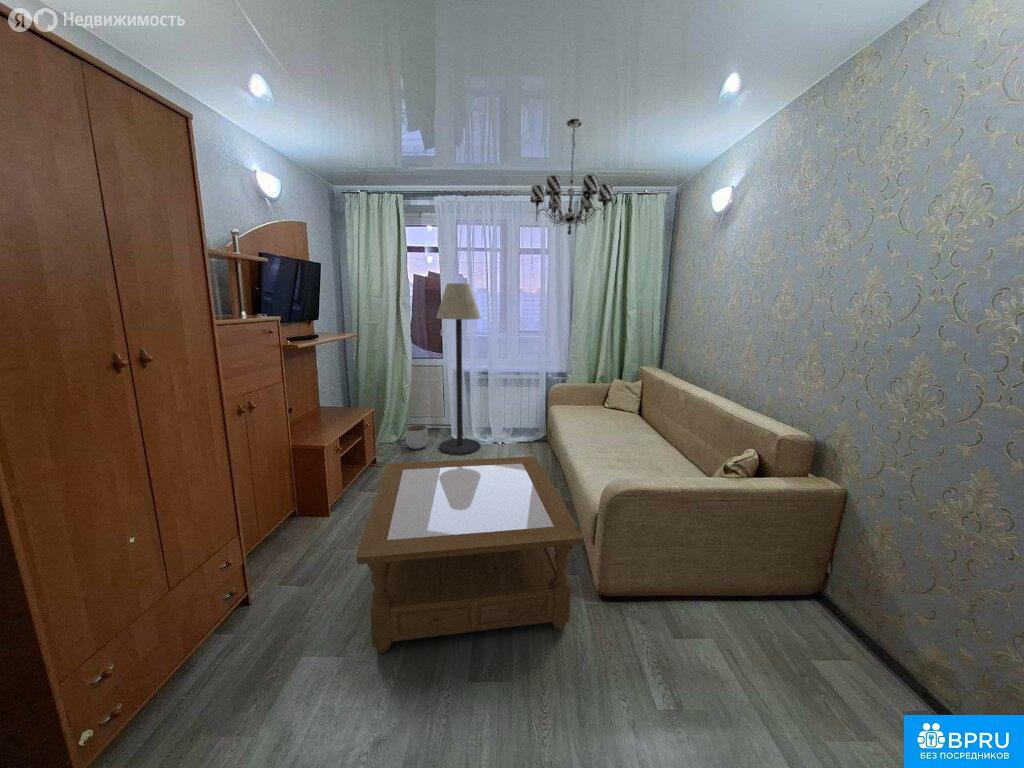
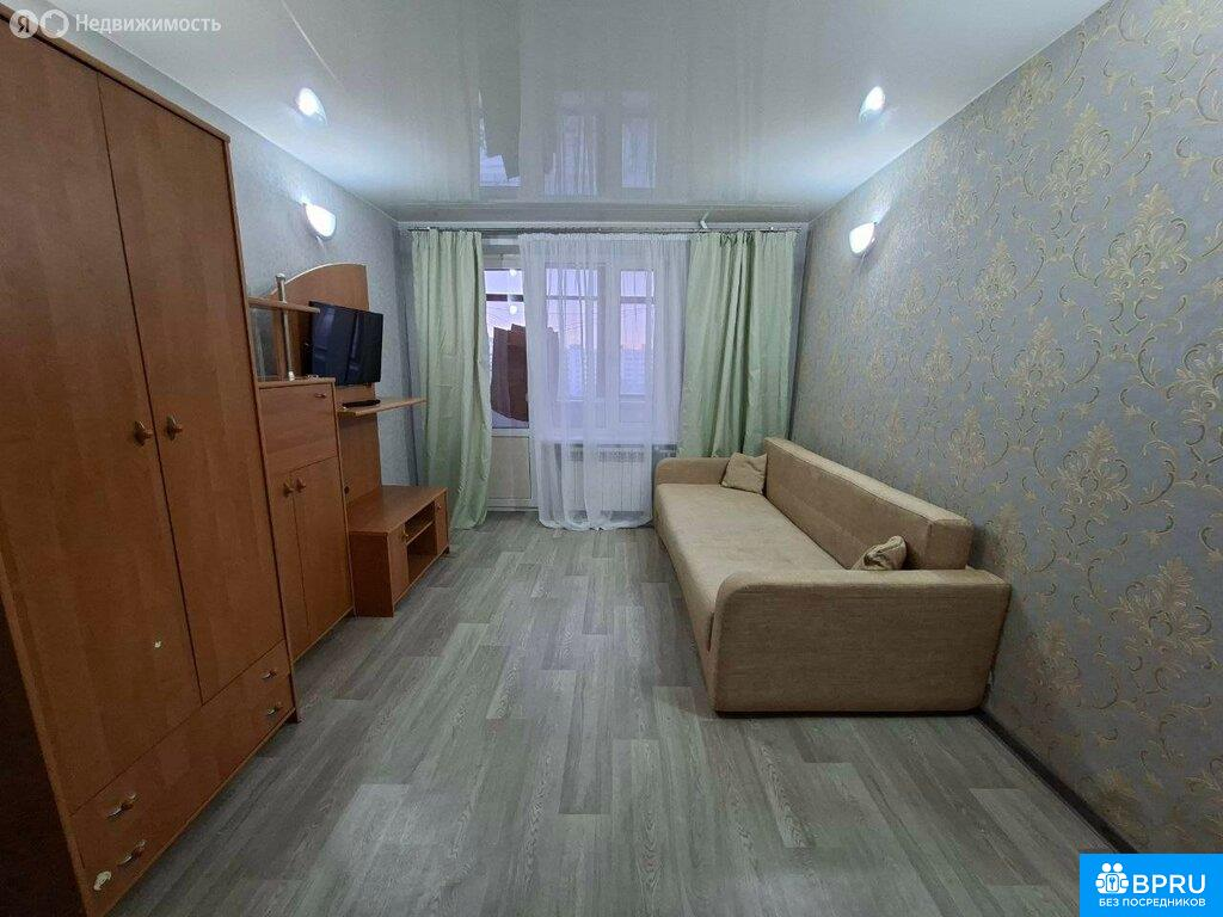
- coffee table (468, 537)
- planter (416, 437)
- floor lamp (459, 368)
- chandelier (571, 179)
